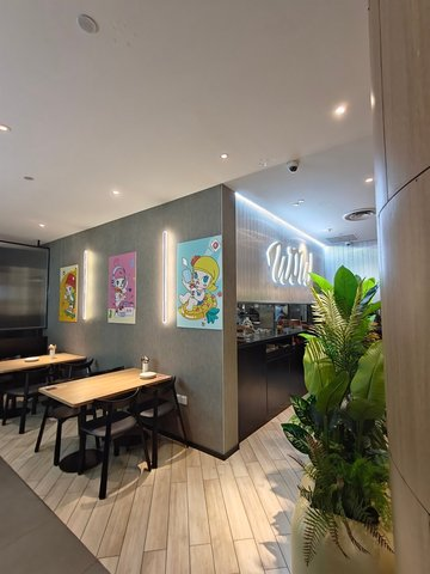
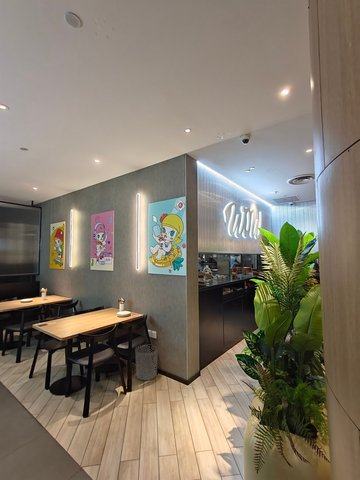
+ waste bin (146, 361)
